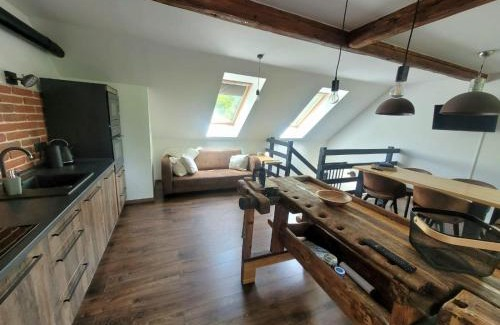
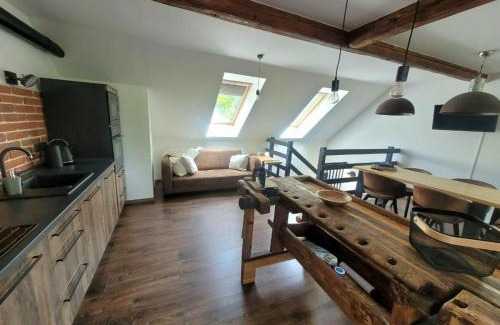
- remote control (388, 254)
